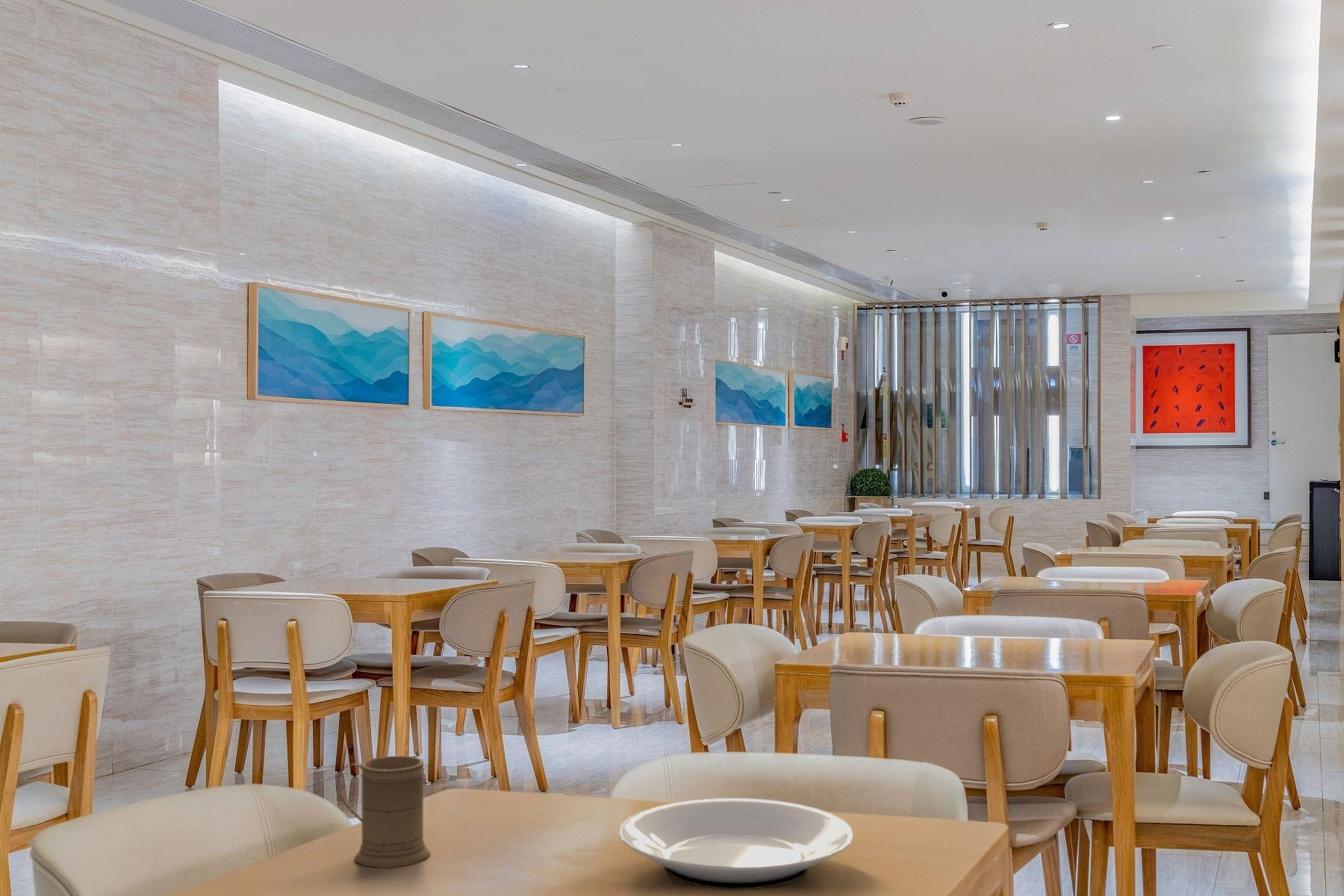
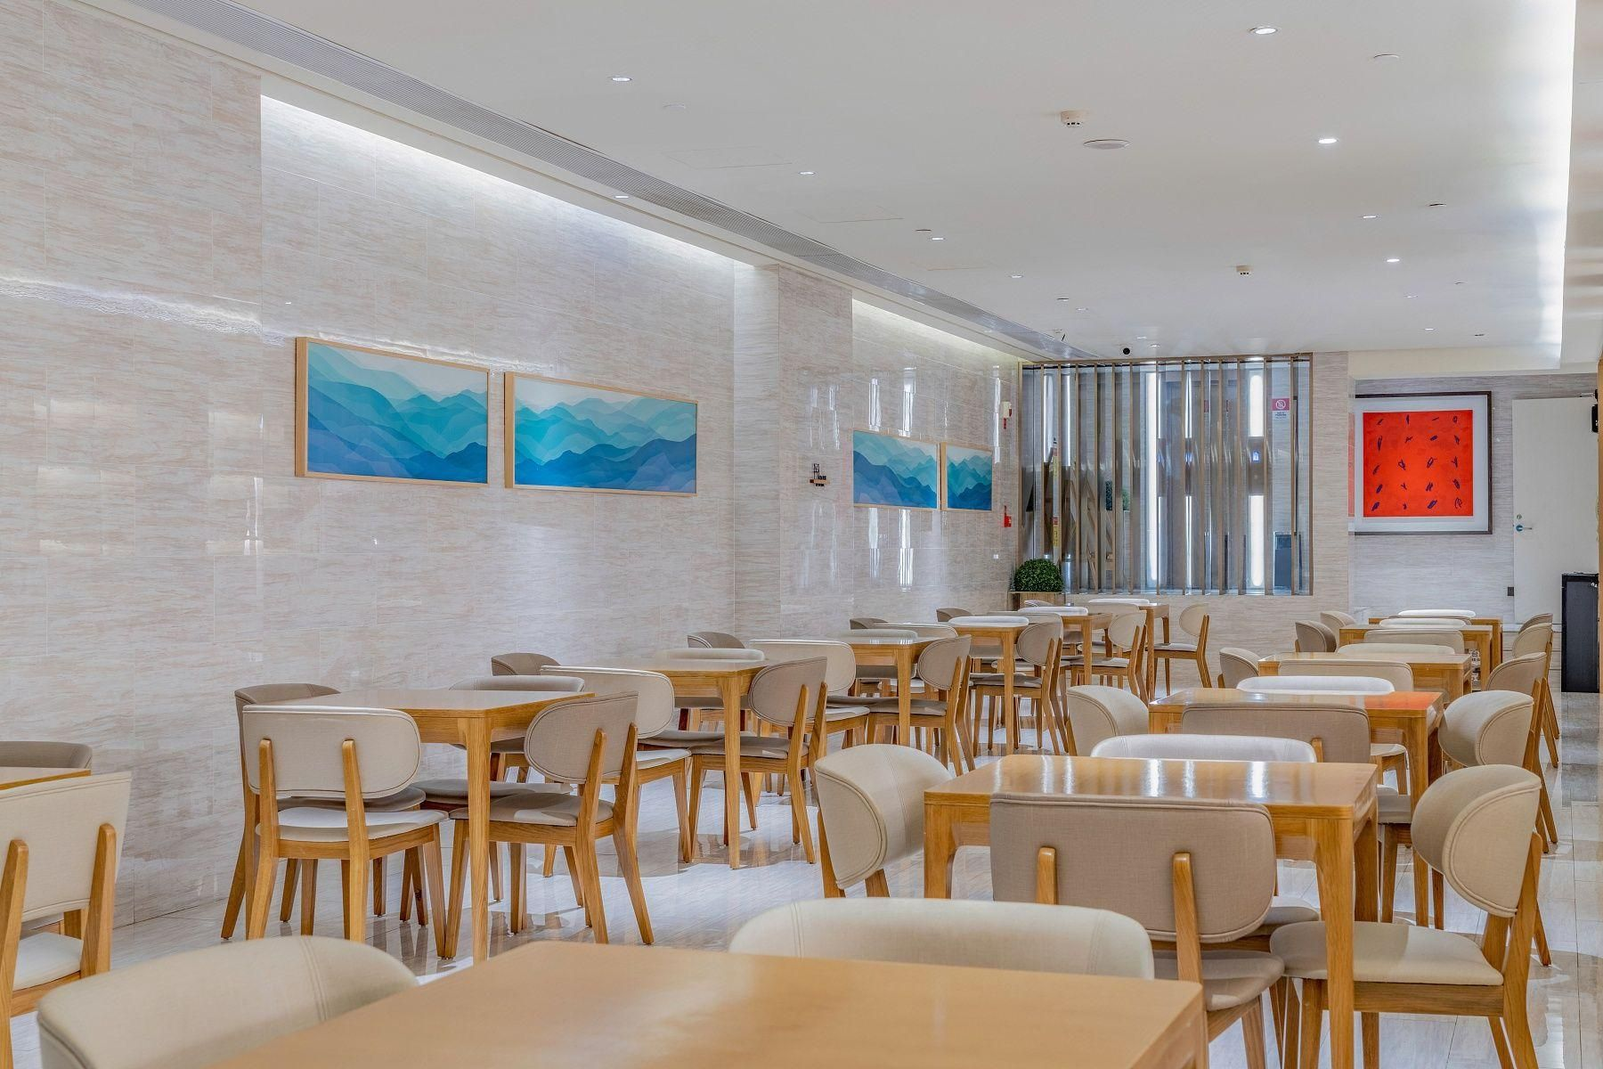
- plate (735, 847)
- mug (382, 808)
